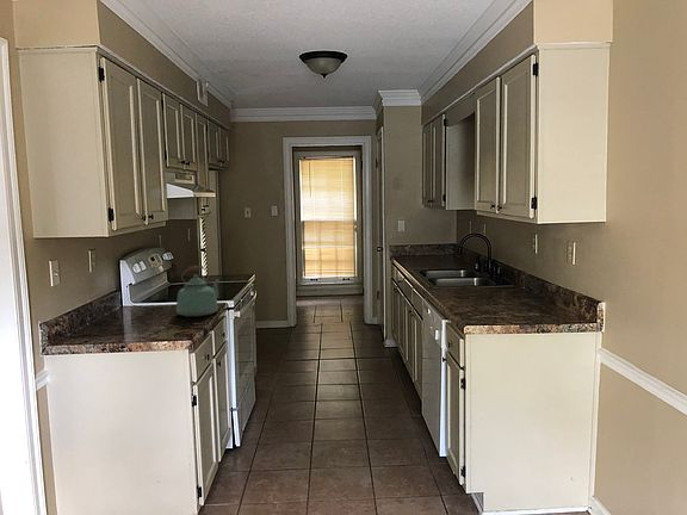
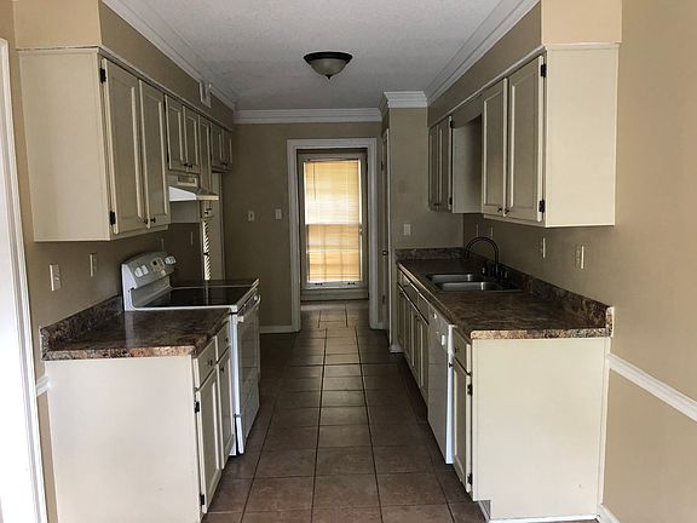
- kettle (199, 288)
